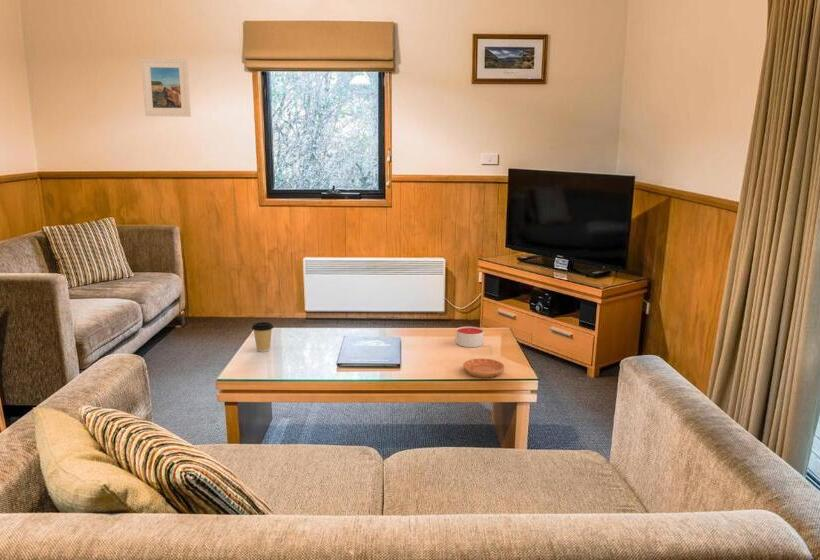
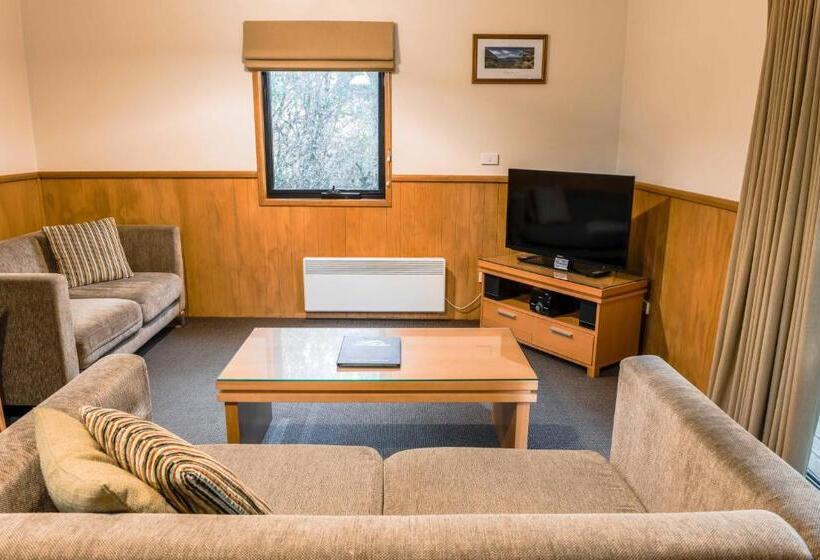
- coffee cup (262, 336)
- candle (469, 336)
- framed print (166, 87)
- saucer (483, 368)
